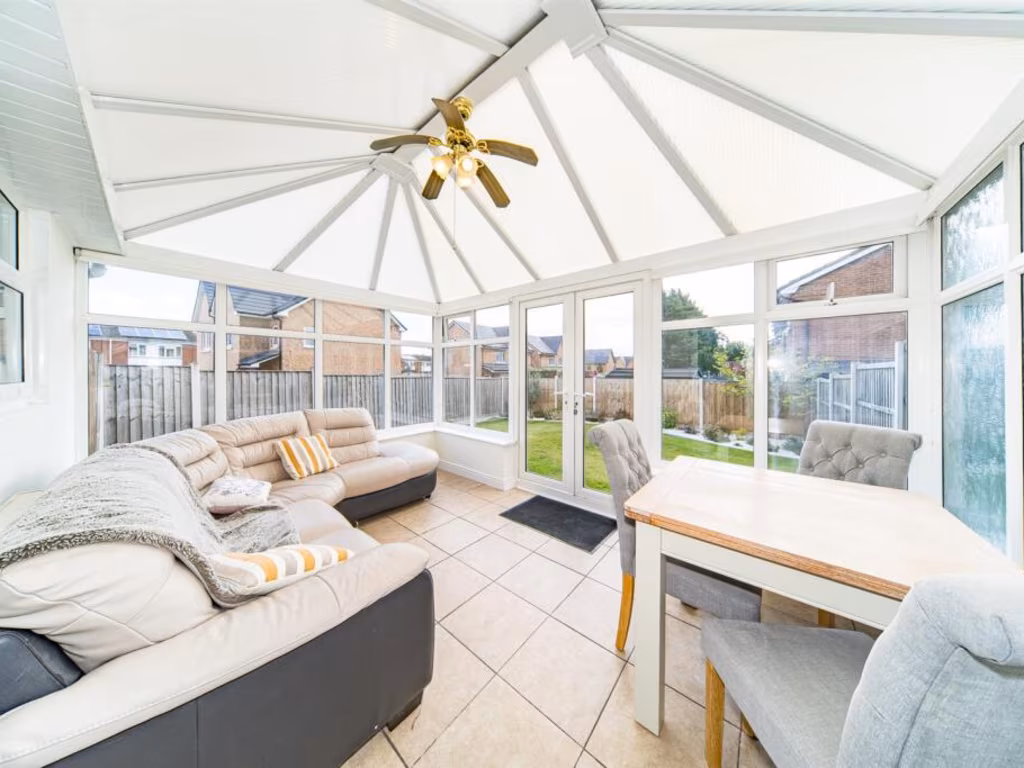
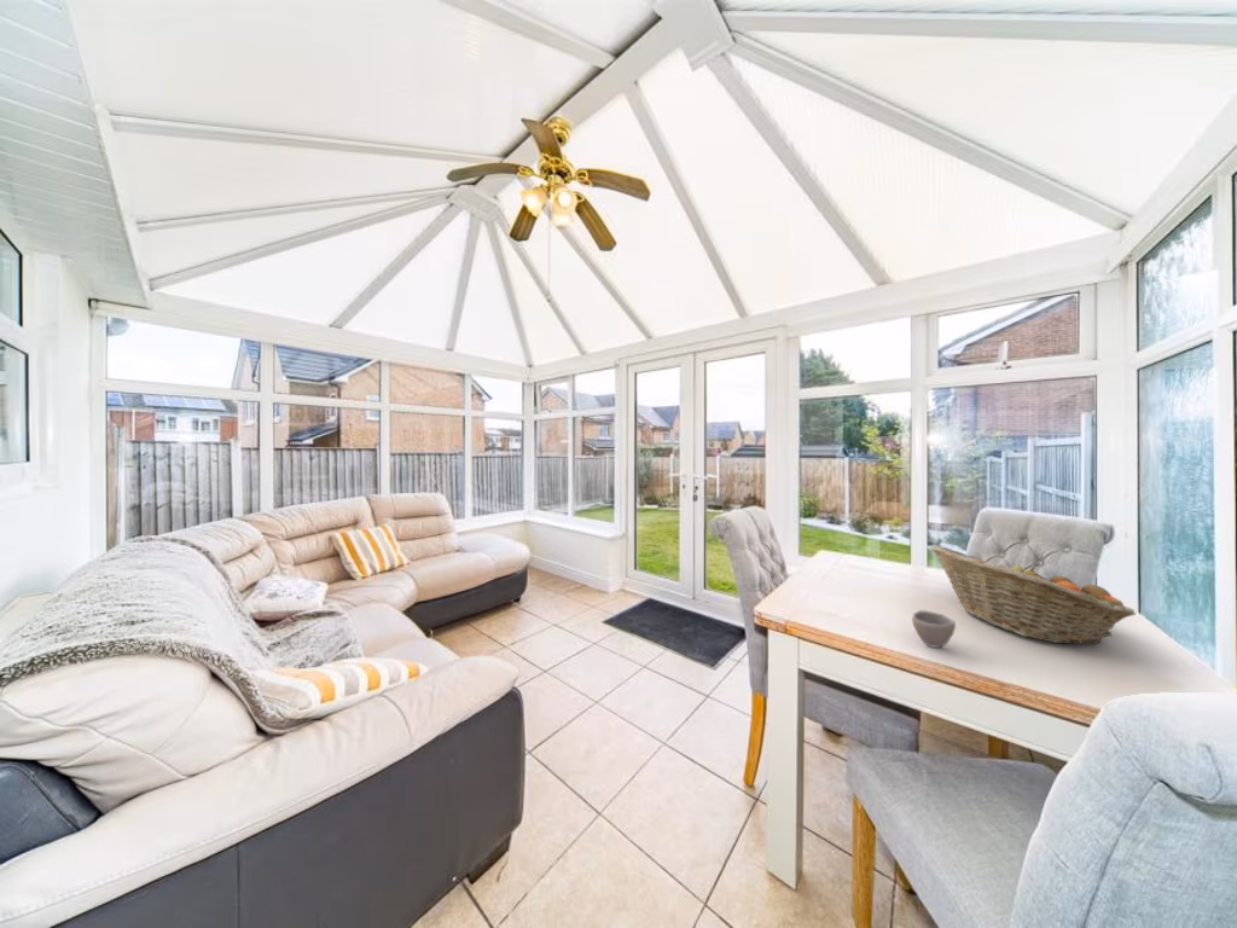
+ fruit basket (1016, 586)
+ cup (929, 628)
